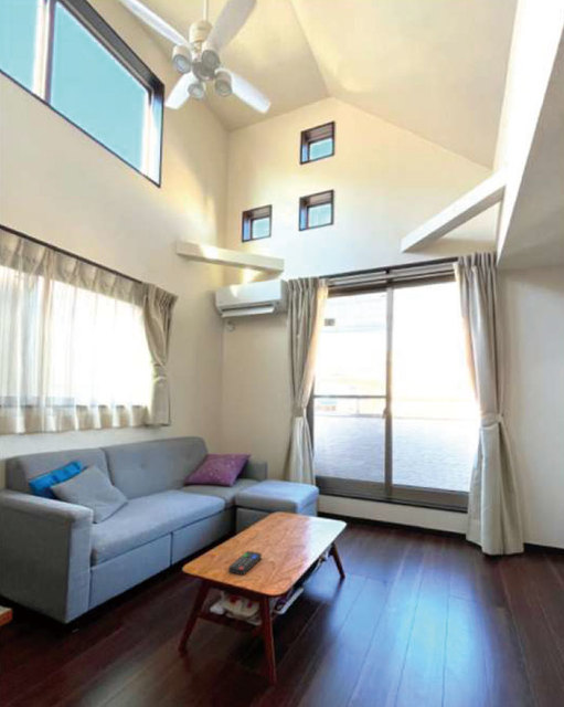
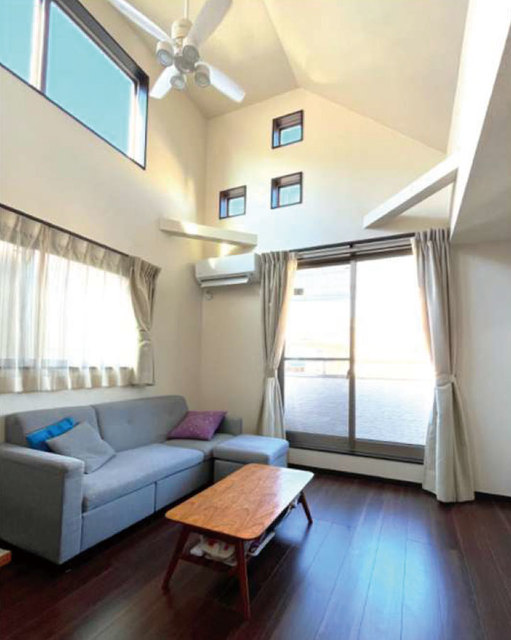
- remote control (245, 561)
